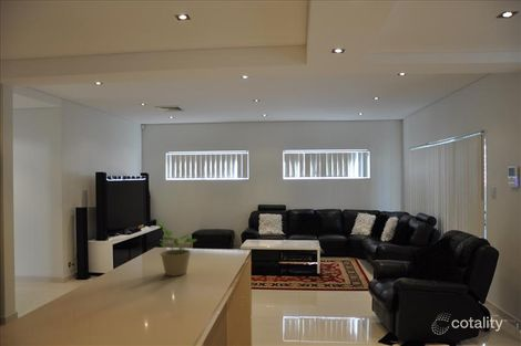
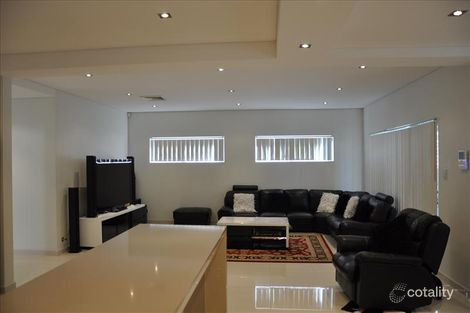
- potted plant (176, 249)
